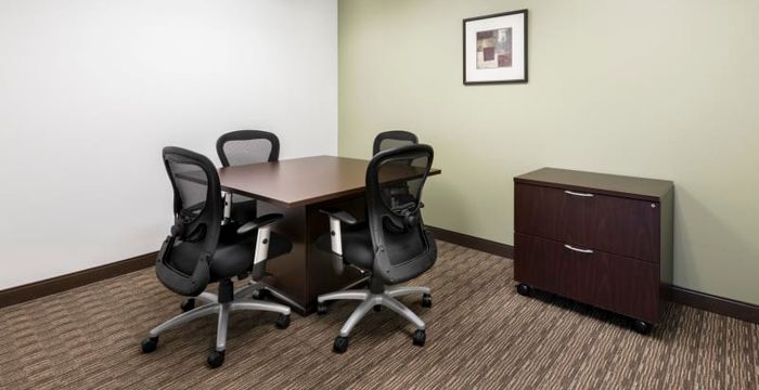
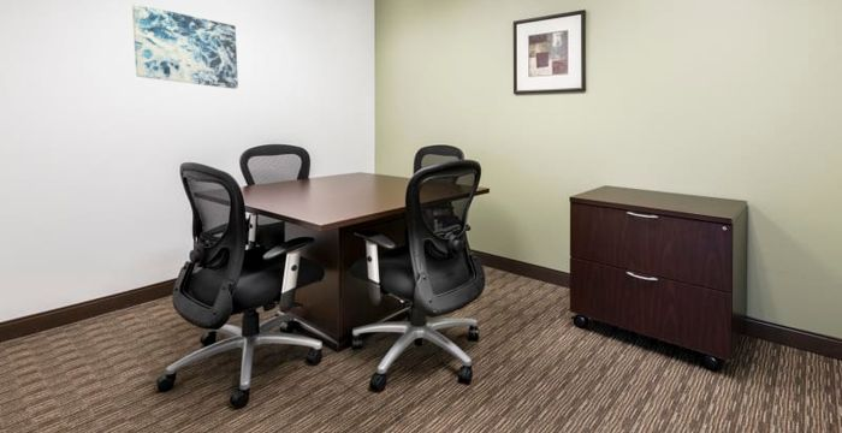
+ wall art (188, 49)
